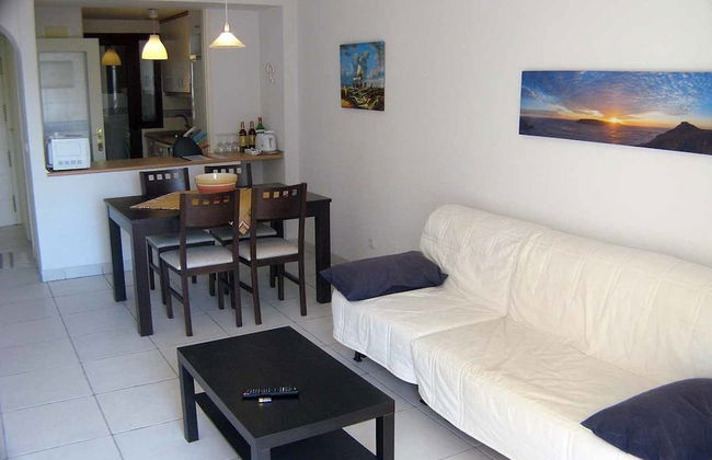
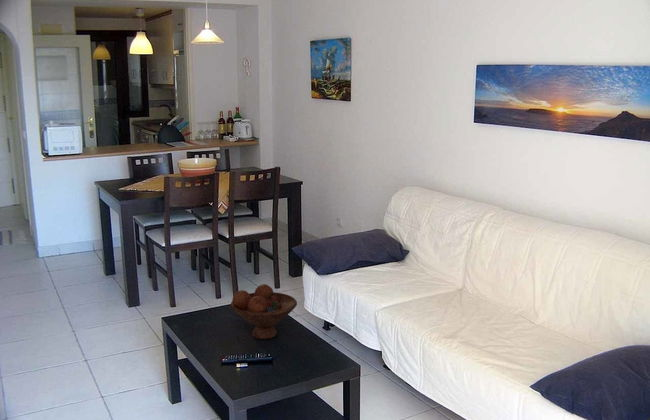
+ fruit bowl (264, 312)
